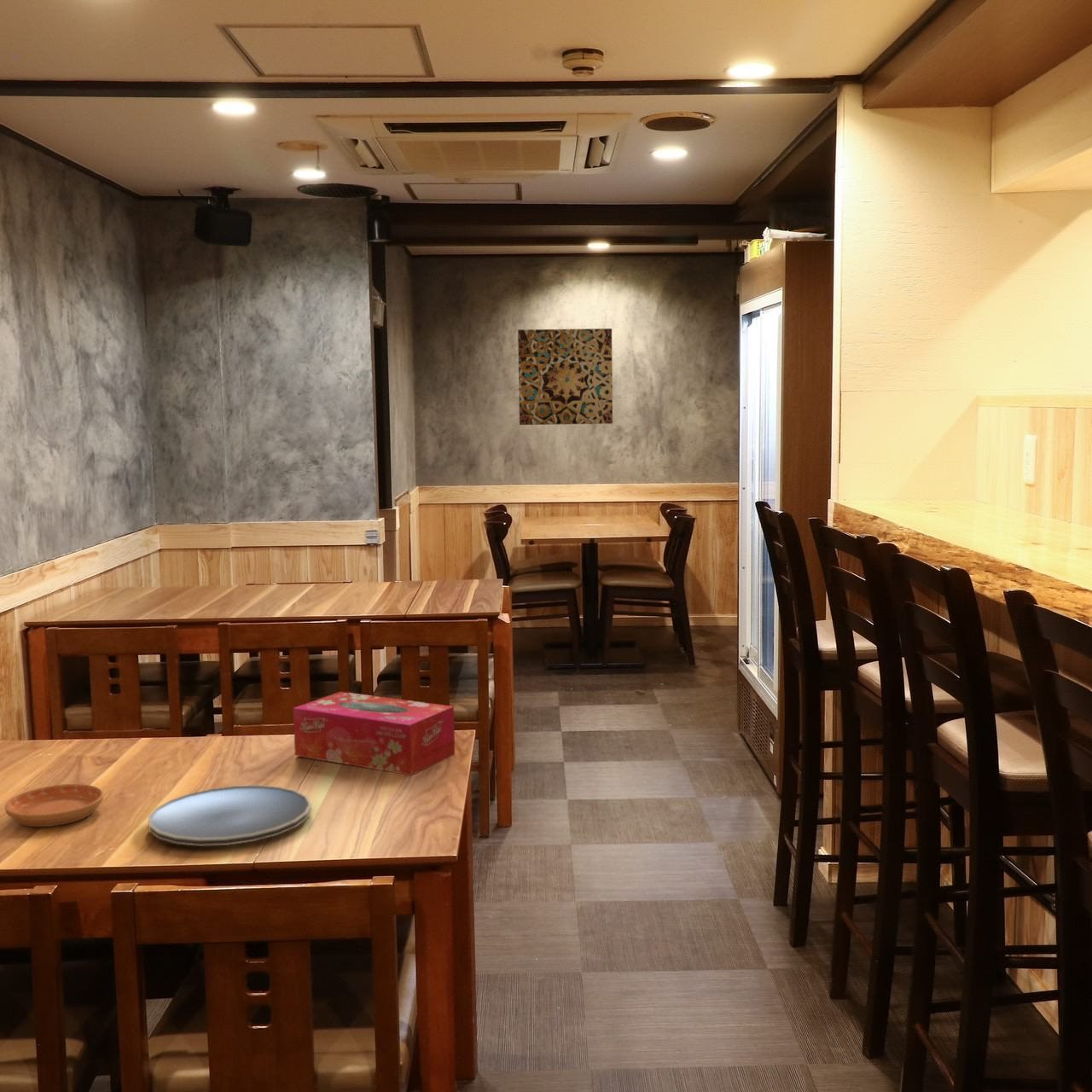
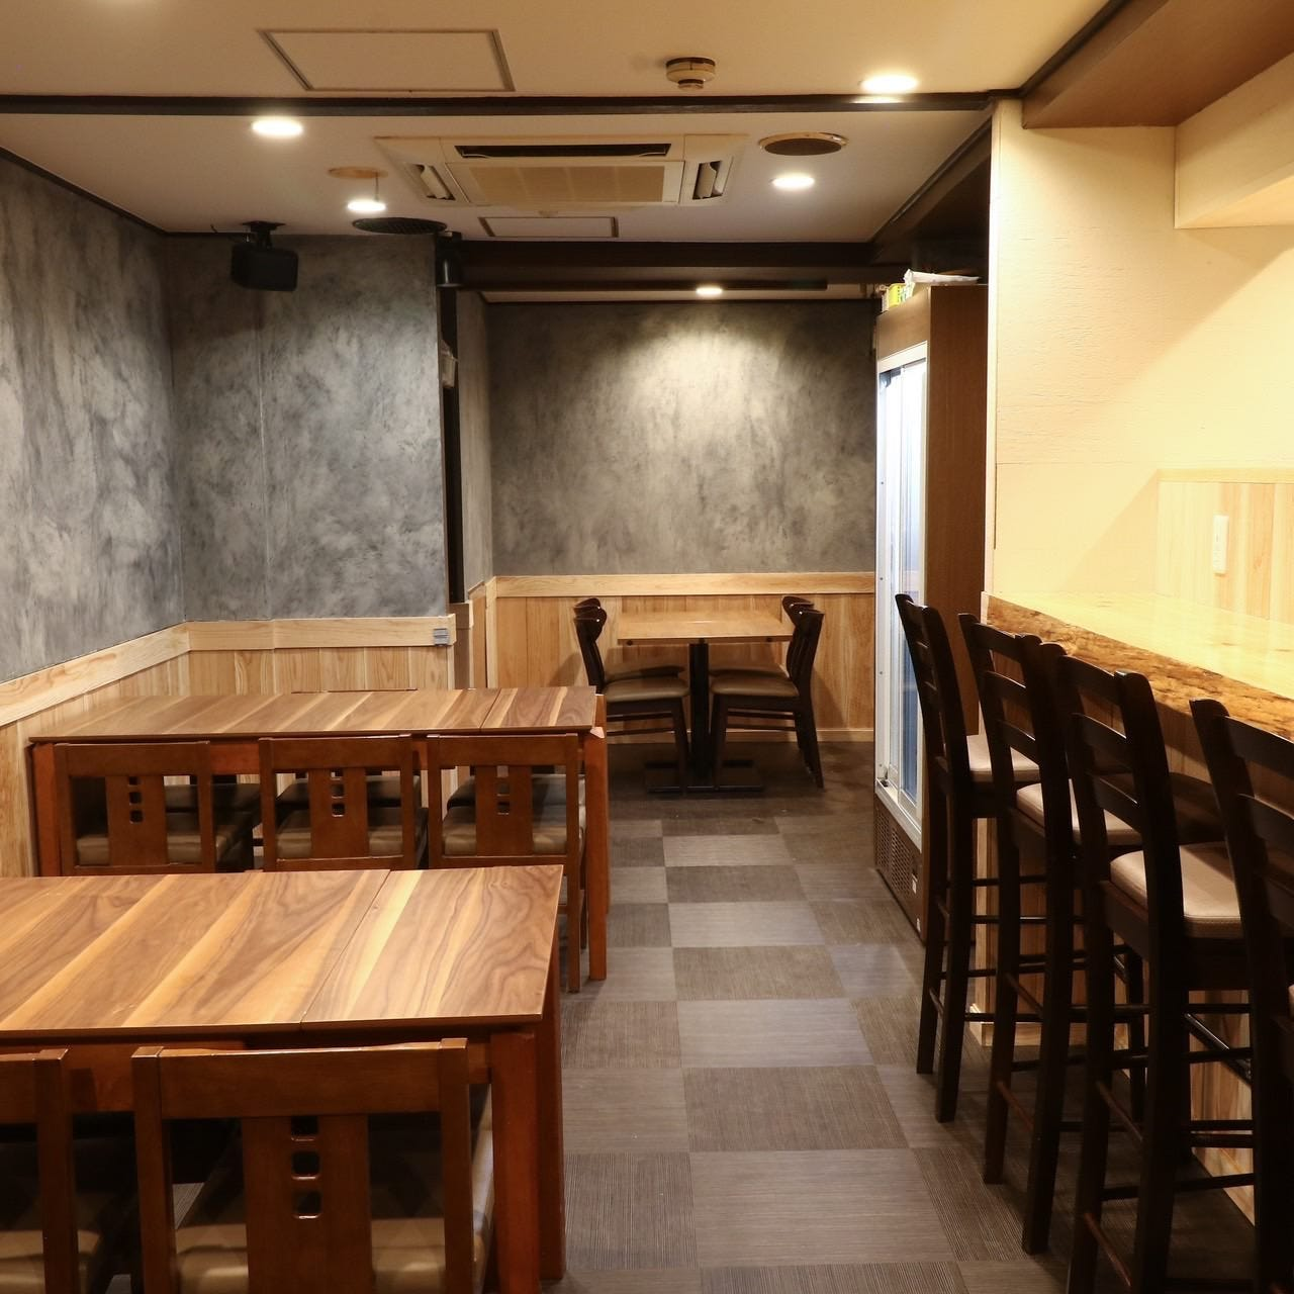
- plate (231, 816)
- wall art (565, 376)
- saucer (55, 806)
- tissue box (374, 731)
